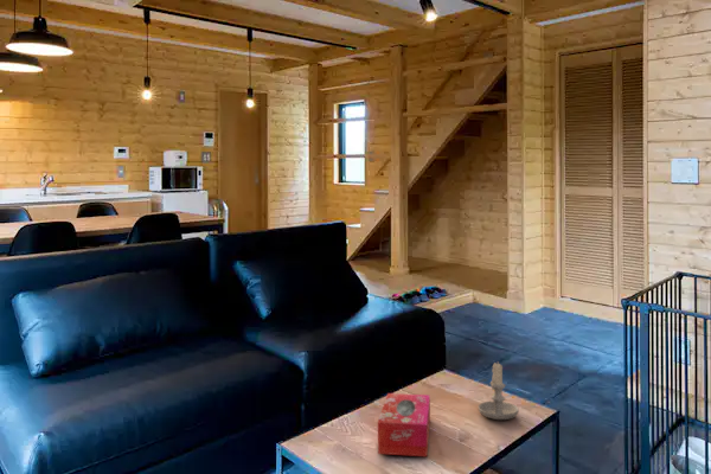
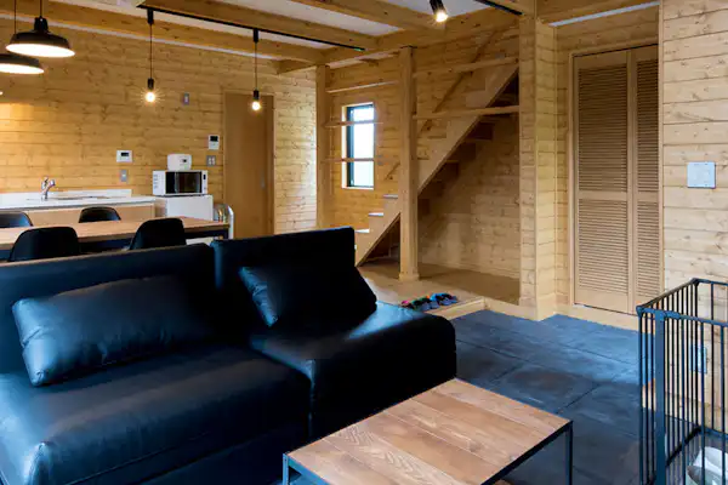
- tissue box (405, 422)
- candle (498, 389)
